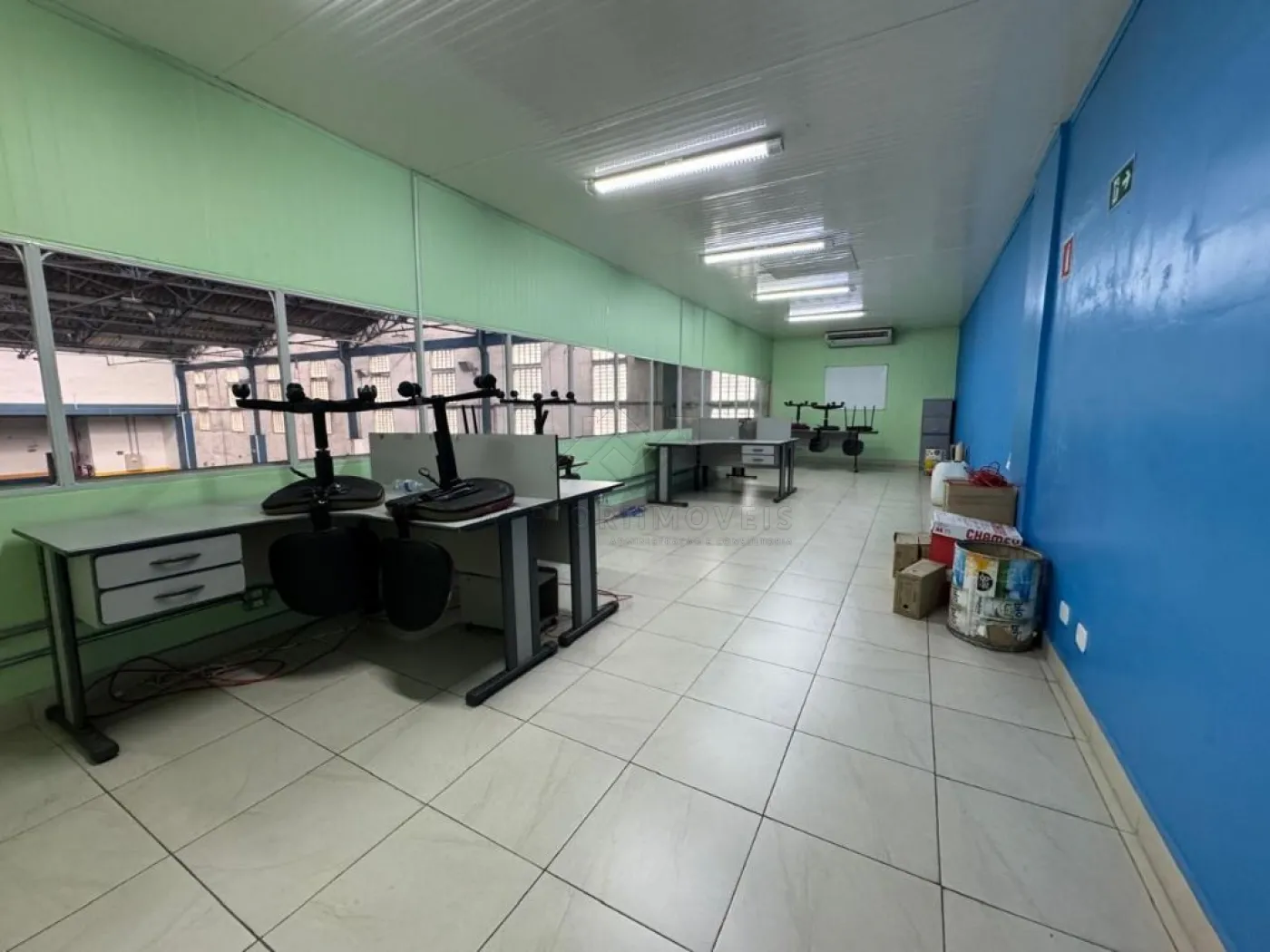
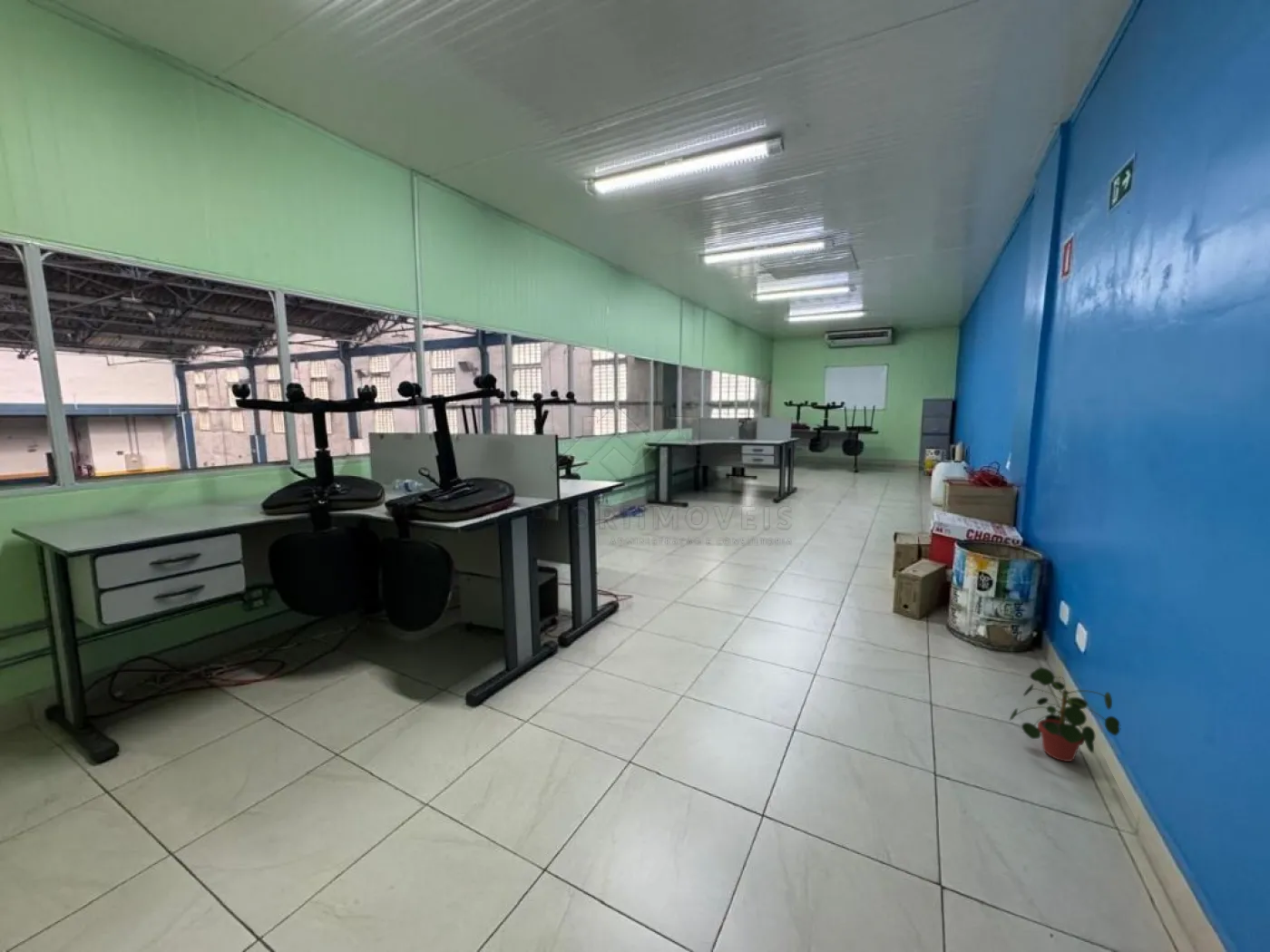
+ potted plant (1061, 714)
